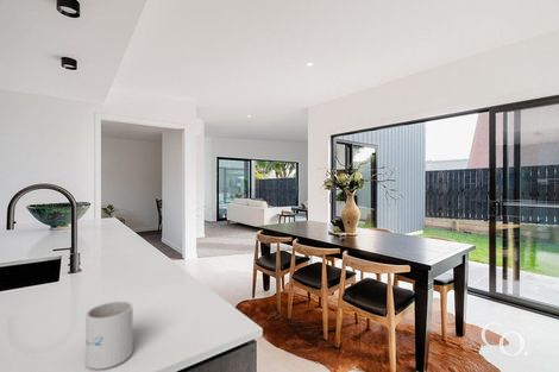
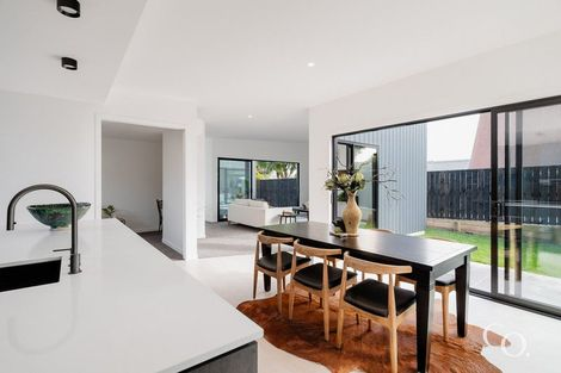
- mug (107, 329)
